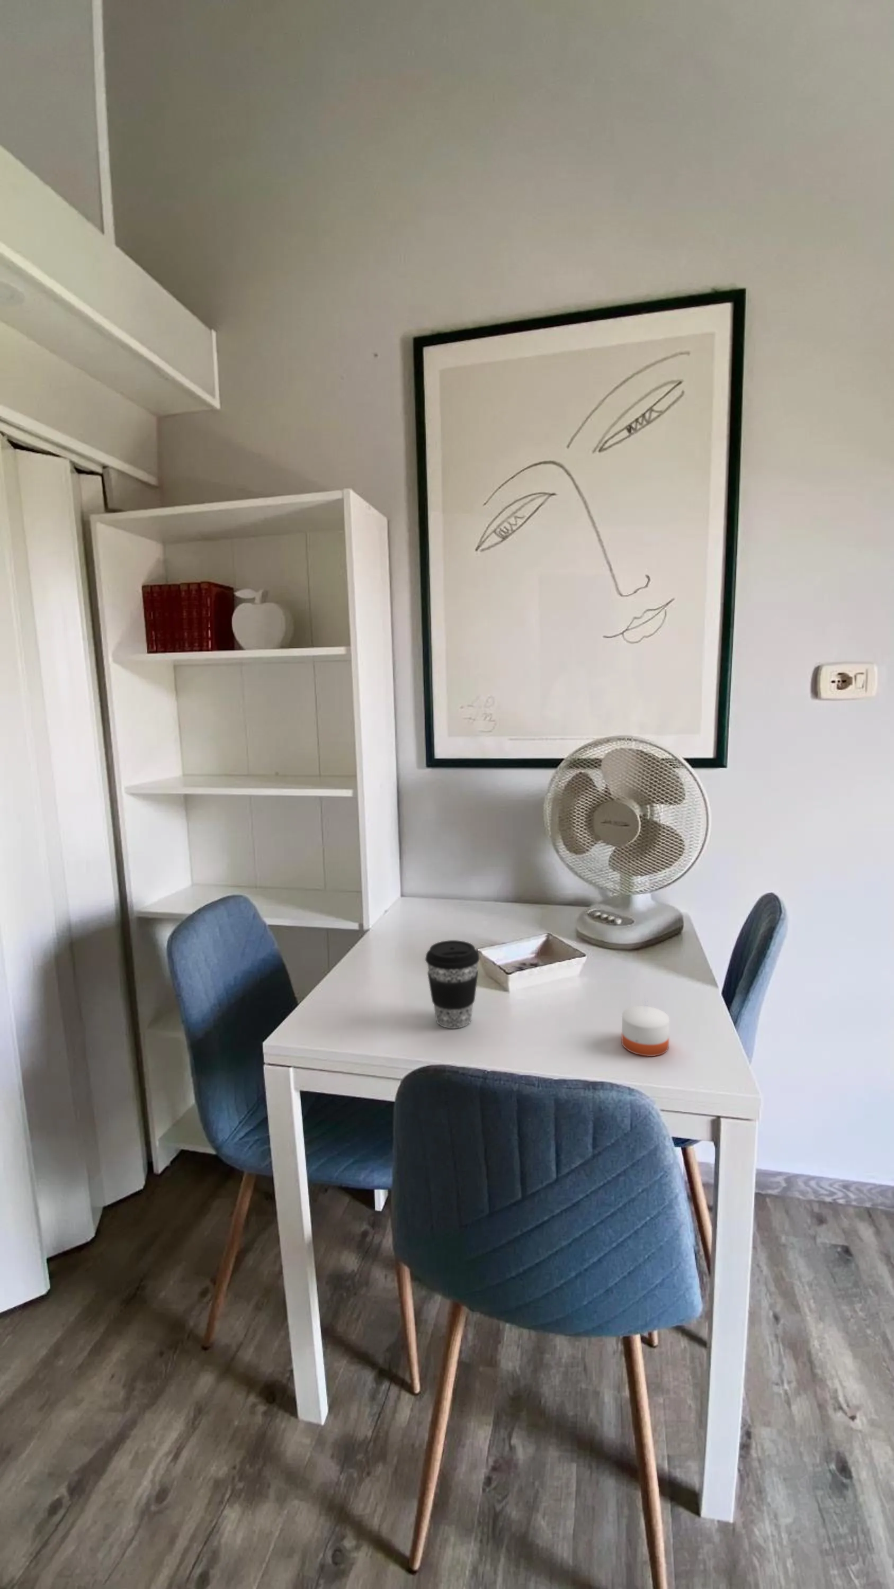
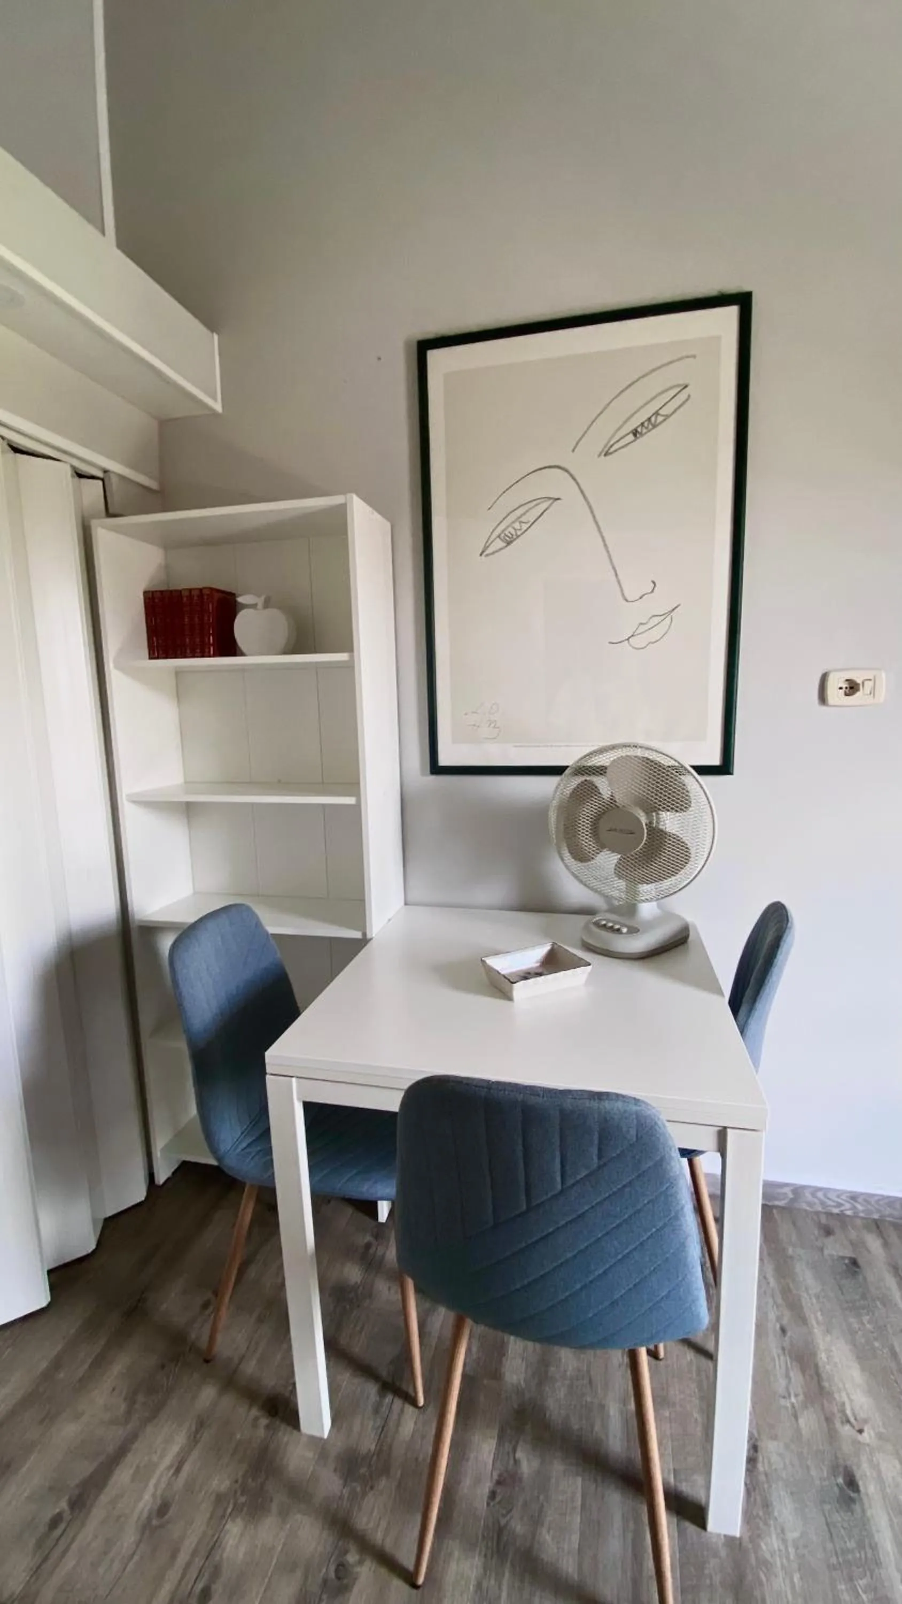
- coffee cup (453, 984)
- candle (645, 1015)
